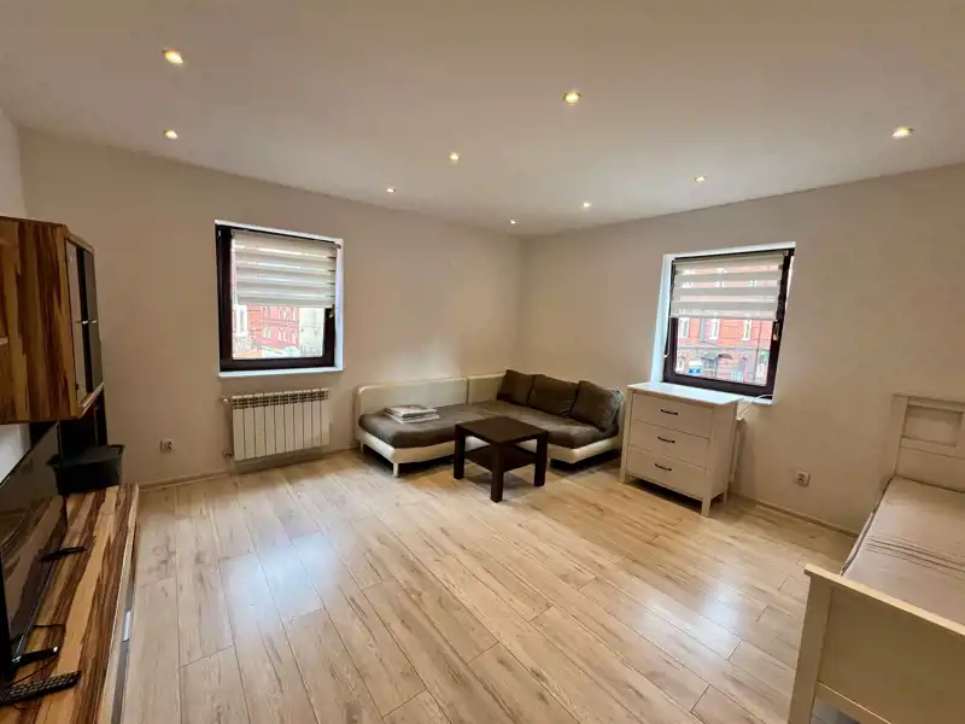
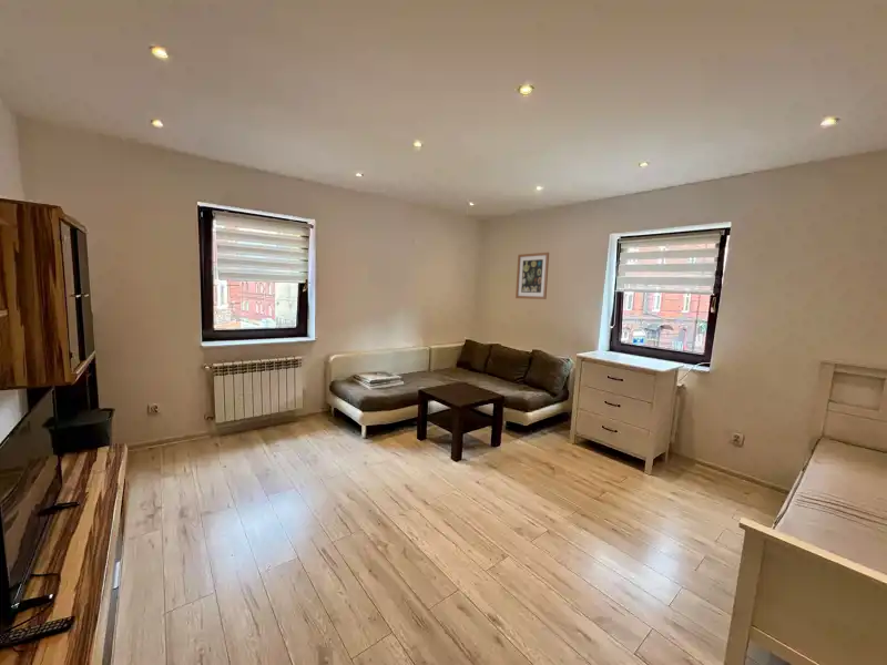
+ wall art (531, 276)
